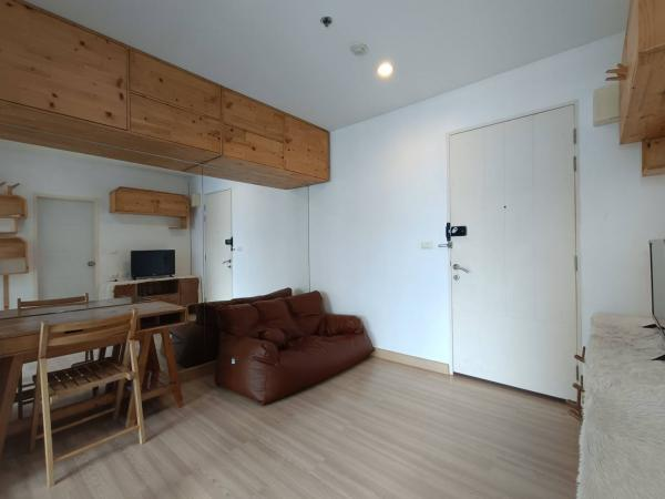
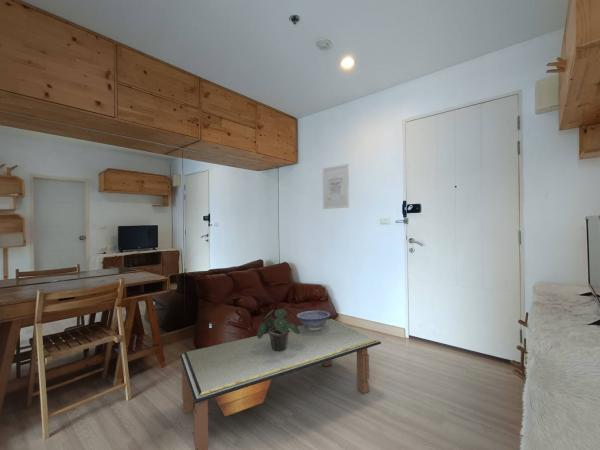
+ wall art (335, 187)
+ coffee table (284, 370)
+ decorative bowl (314, 321)
+ potted plant (279, 328)
